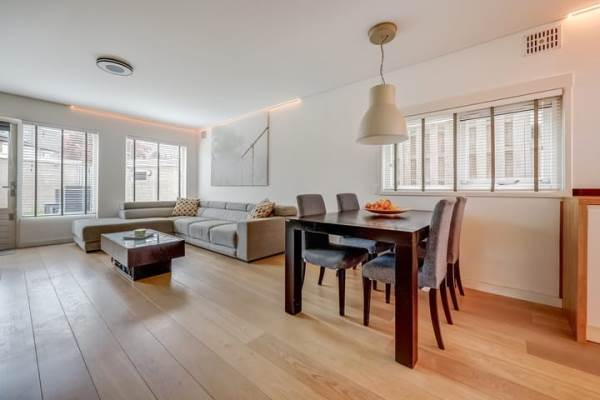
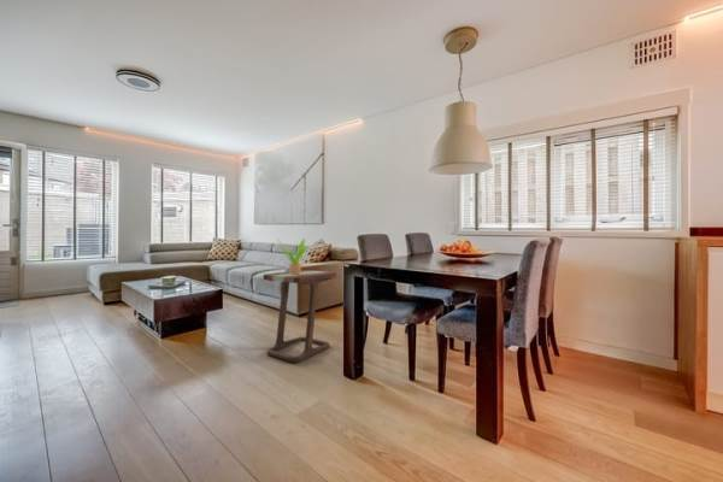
+ side table (308, 310)
+ potted plant (296, 255)
